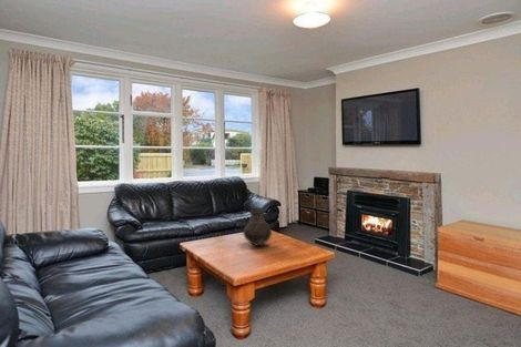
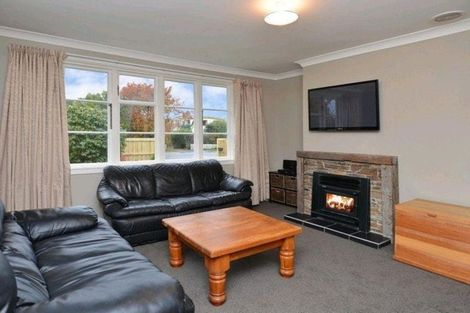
- vase (257, 227)
